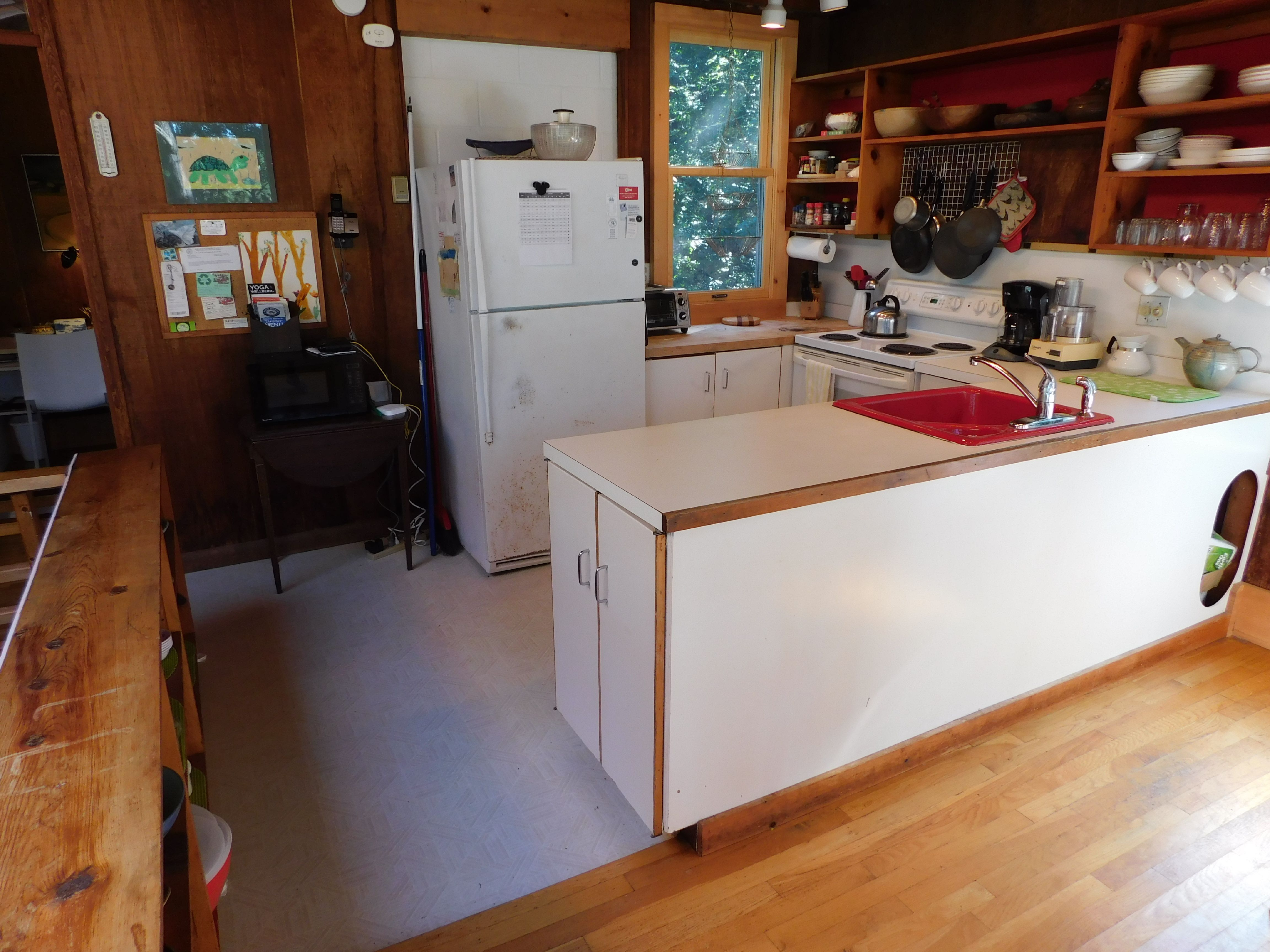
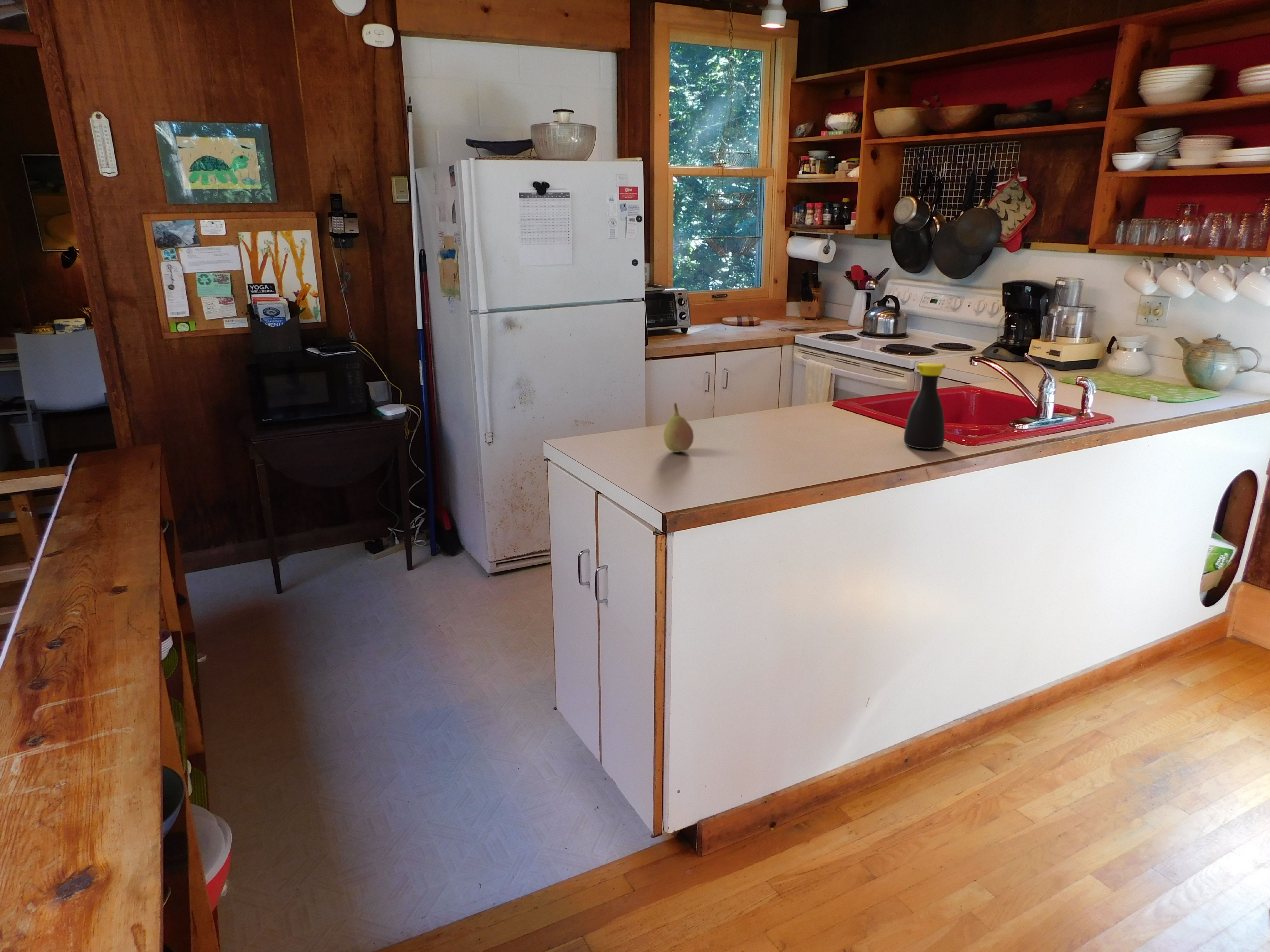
+ fruit (678, 427)
+ bottle (927, 405)
